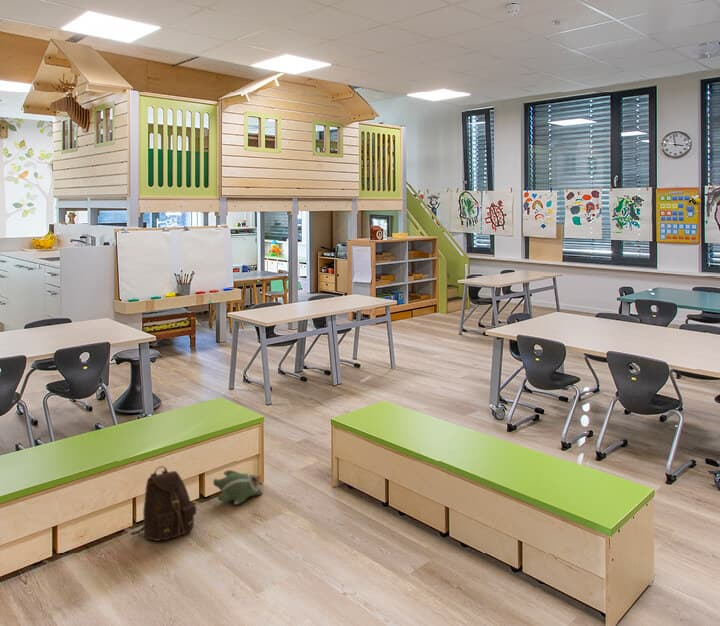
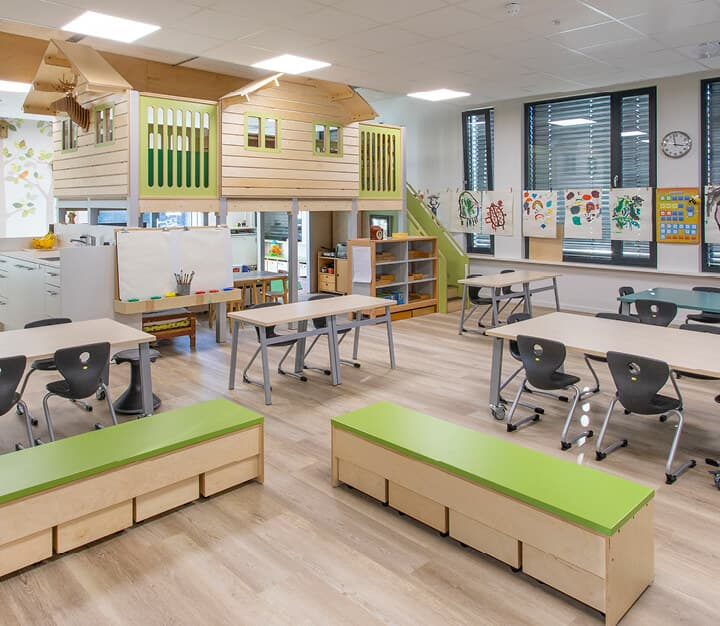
- plush toy (239, 485)
- backpack (167, 500)
